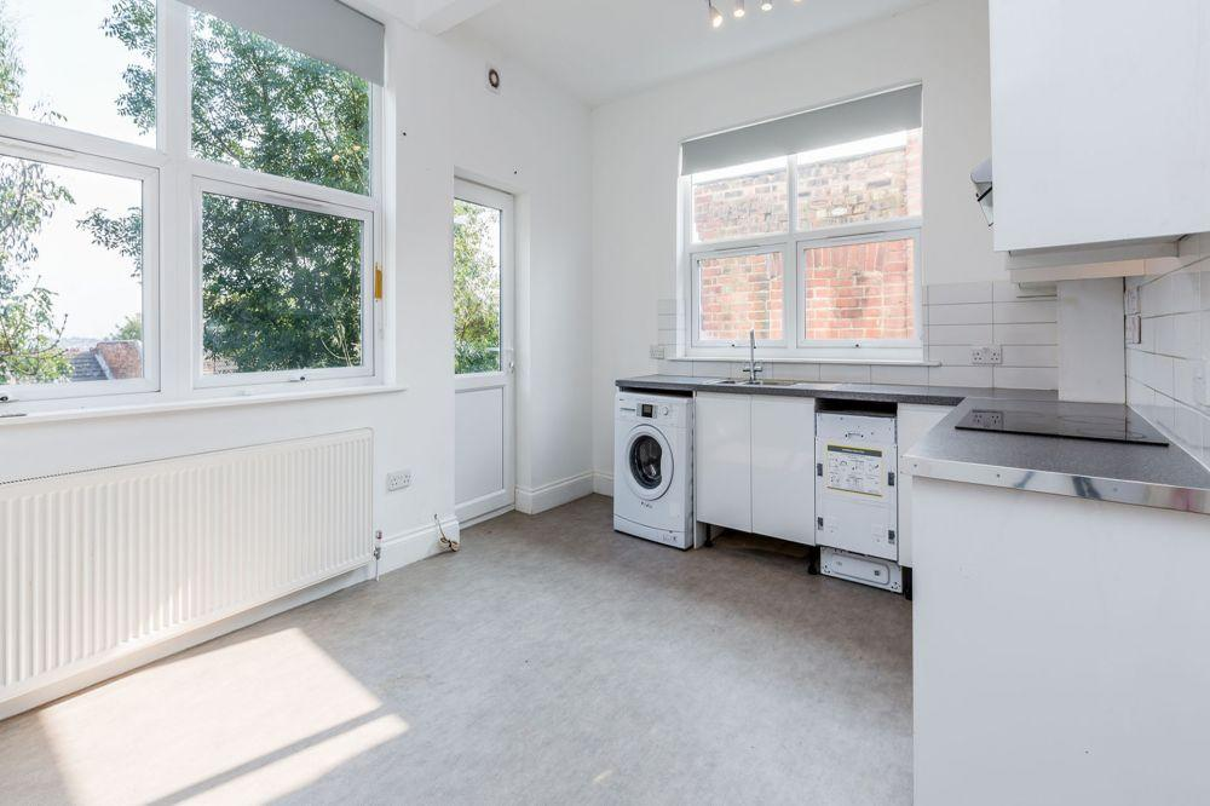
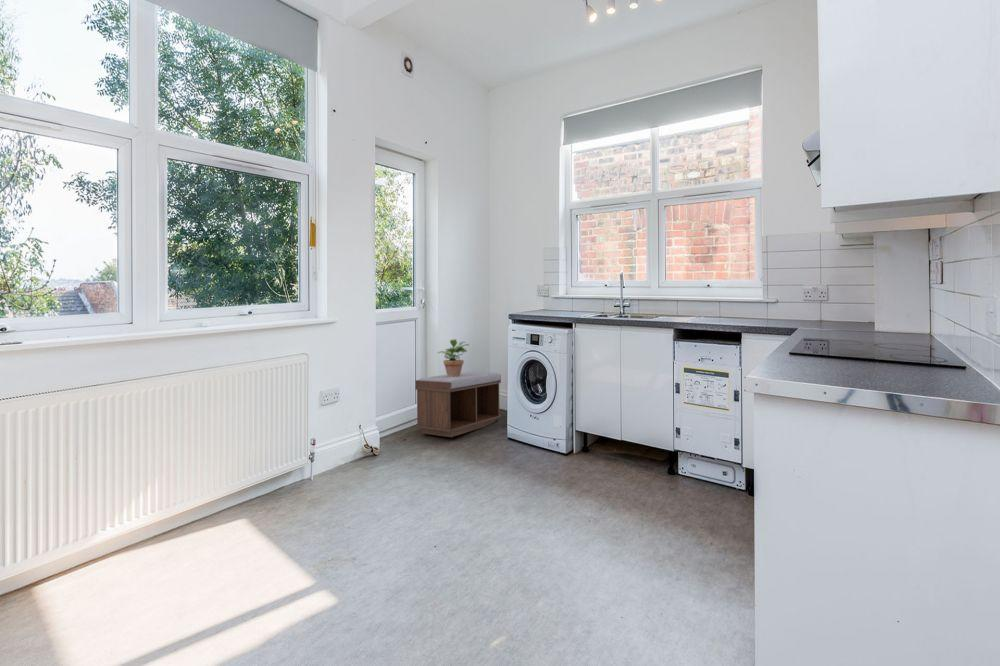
+ potted plant (453, 357)
+ bench (461, 401)
